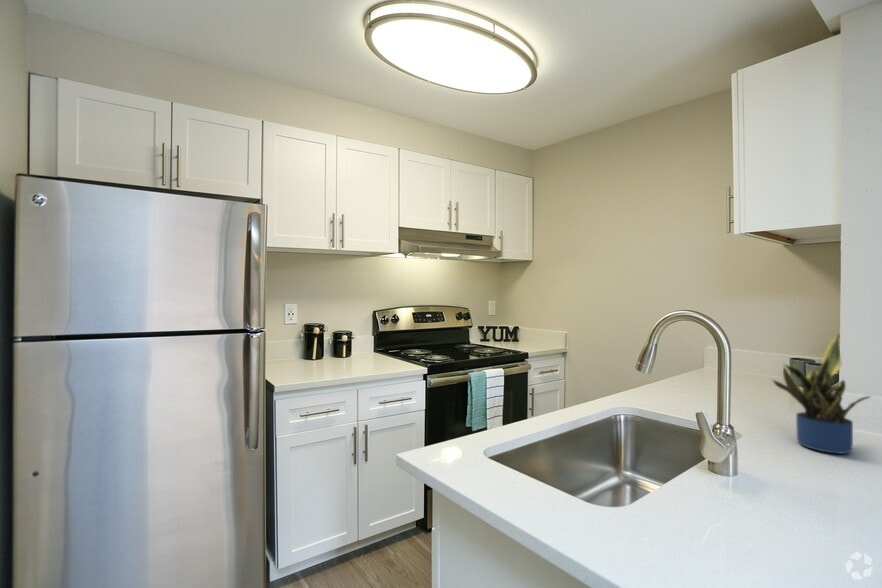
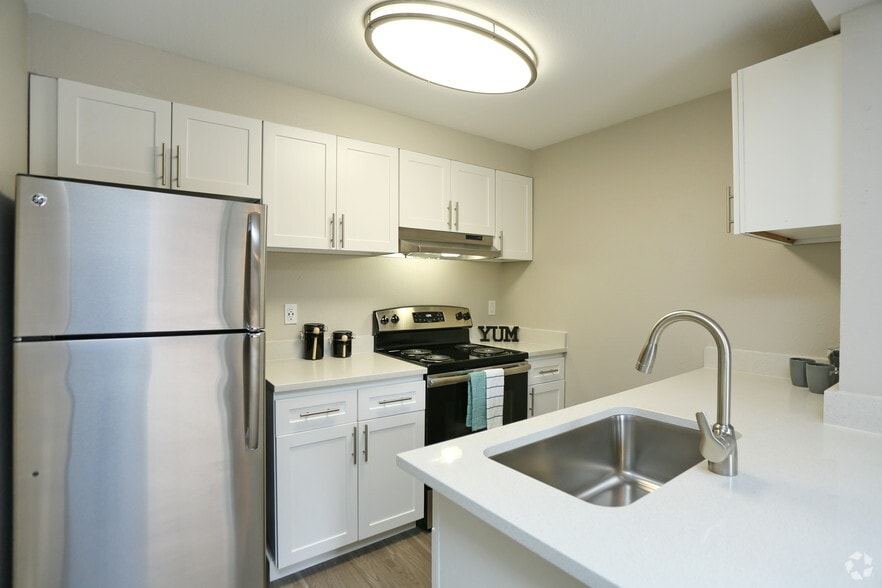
- potted plant (818, 389)
